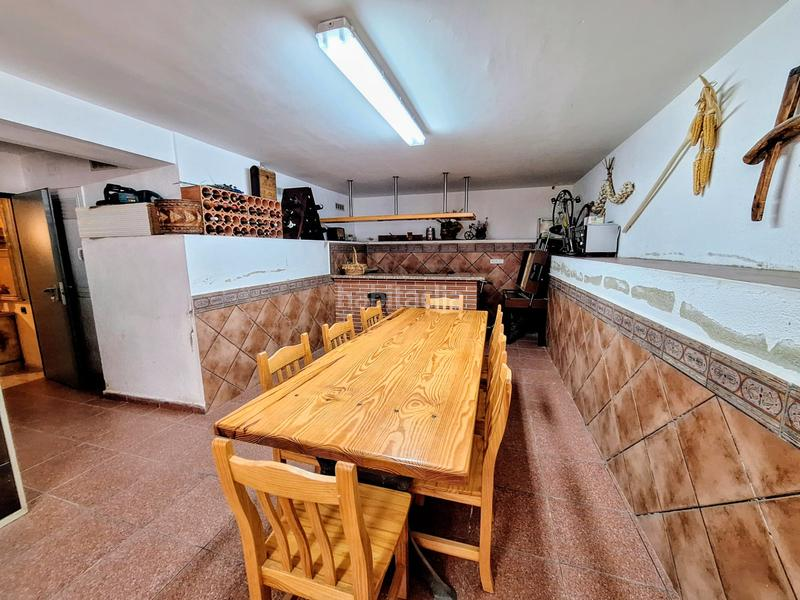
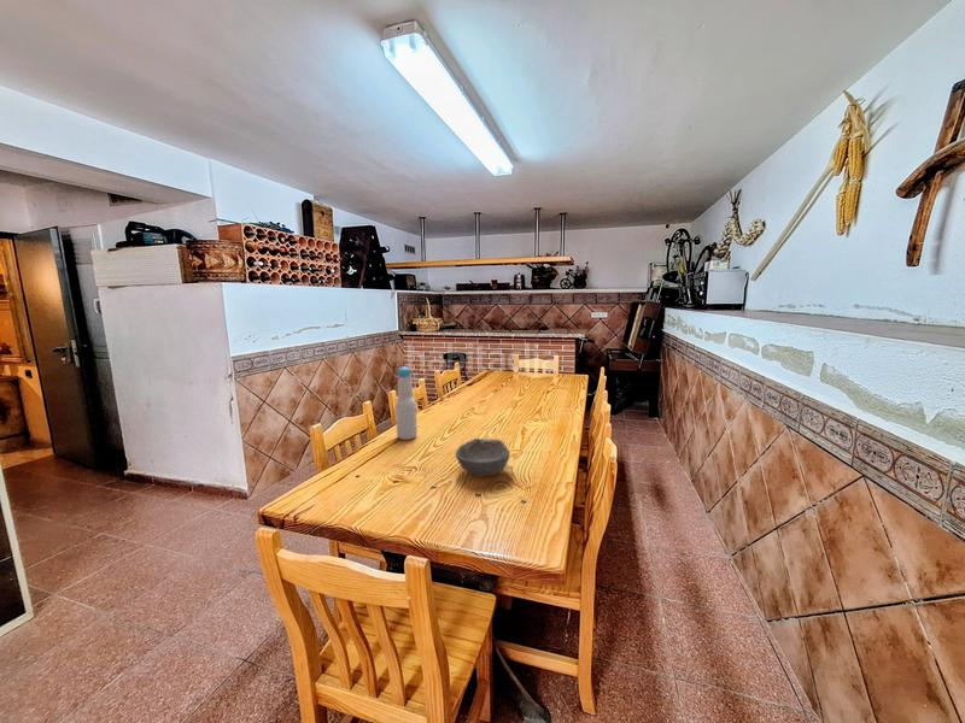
+ bowl (482, 459)
+ bottle (405, 401)
